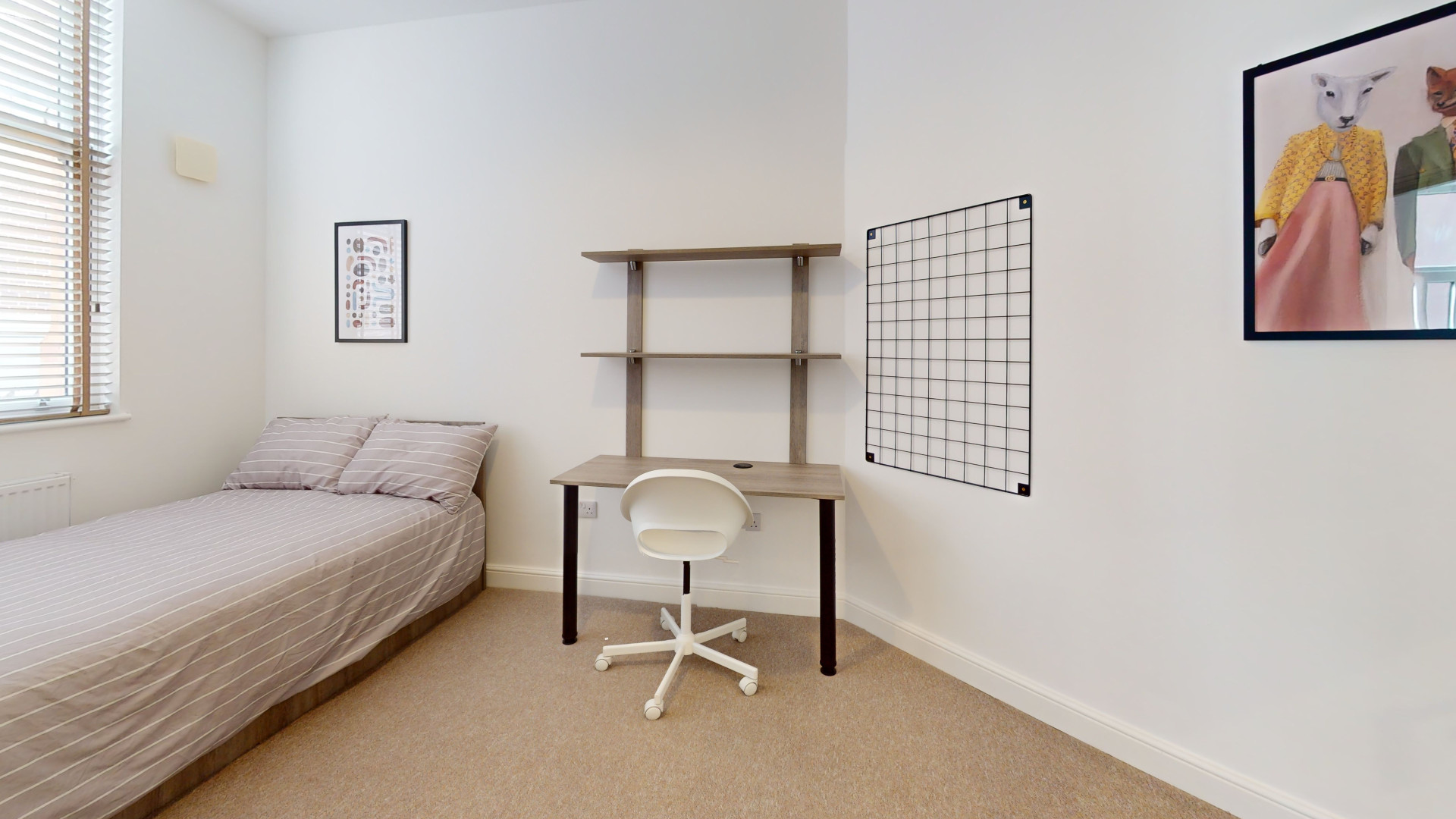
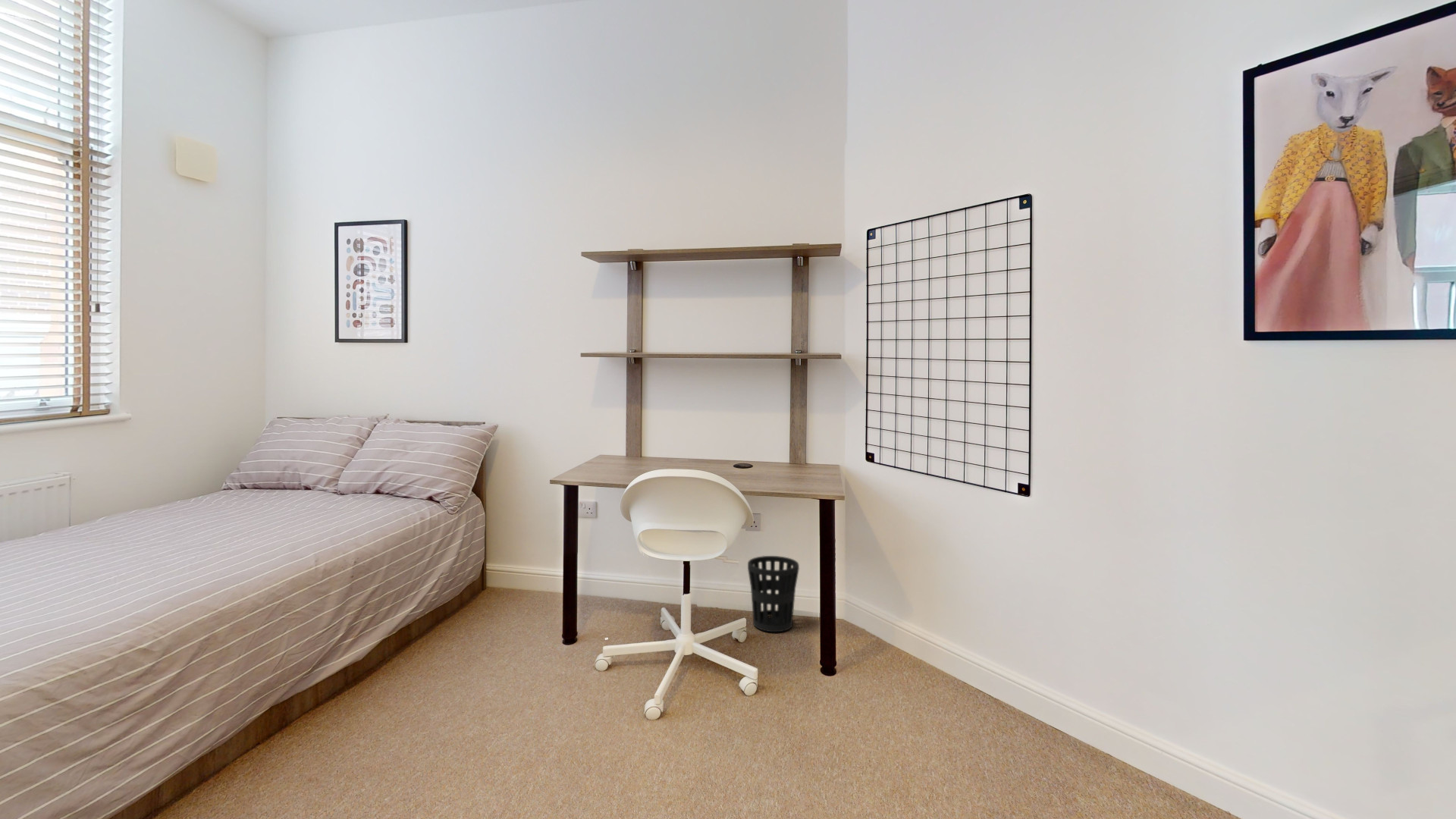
+ wastebasket (773, 593)
